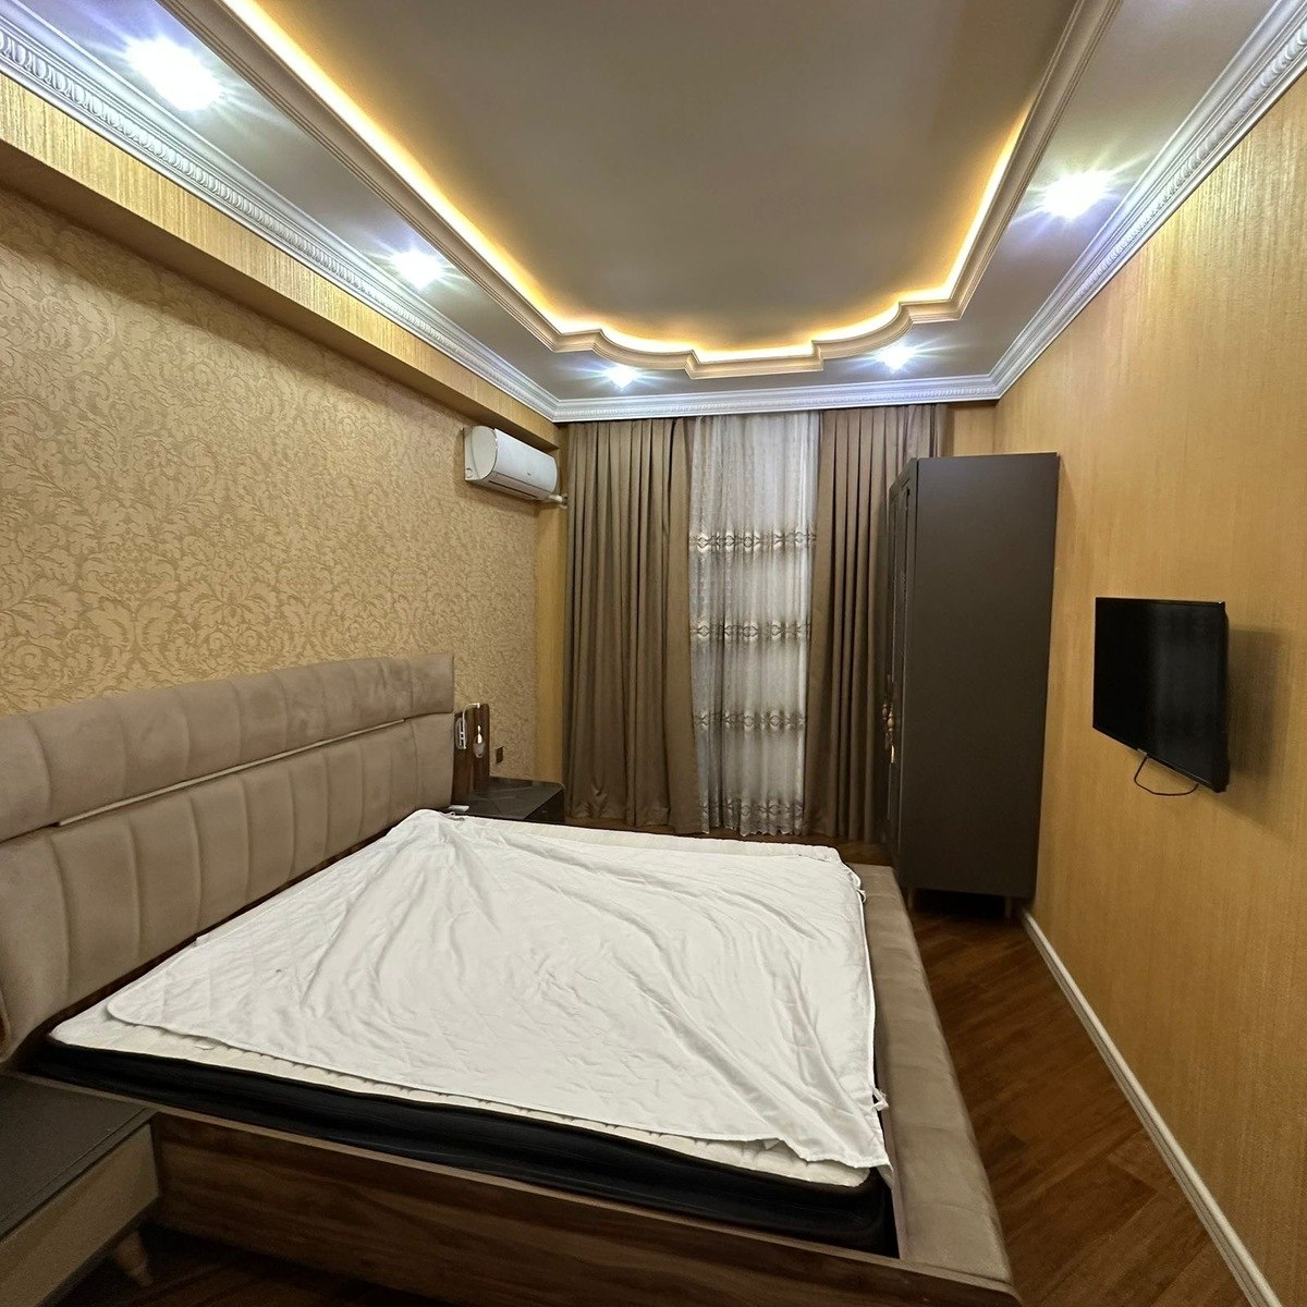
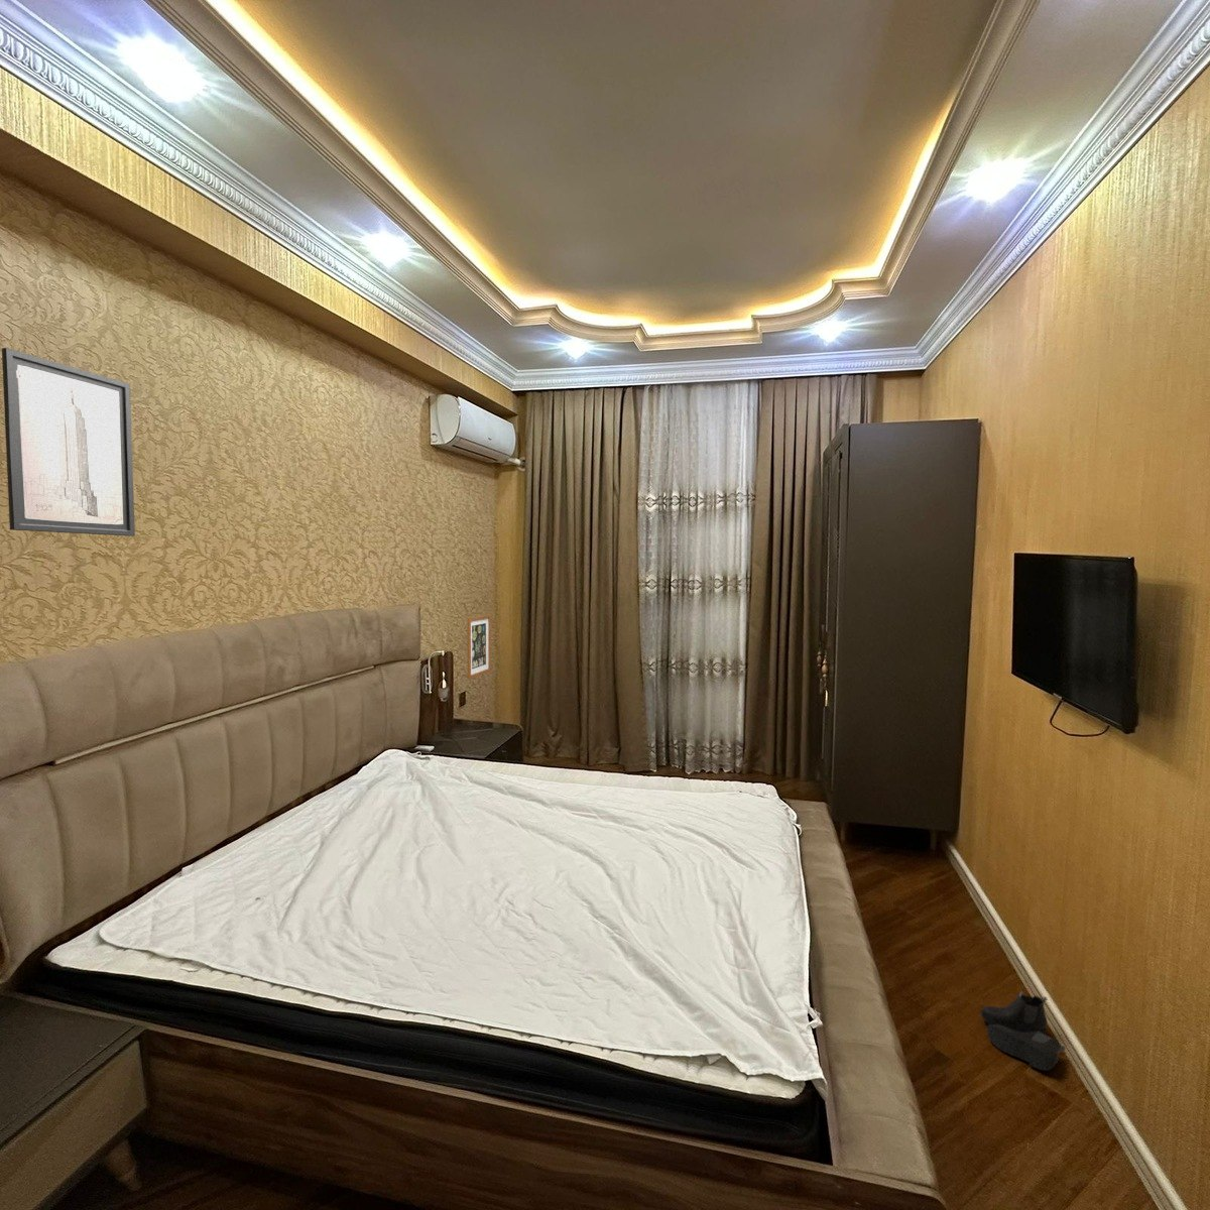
+ wall art (73, 451)
+ wall art (479, 645)
+ boots (1025, 1026)
